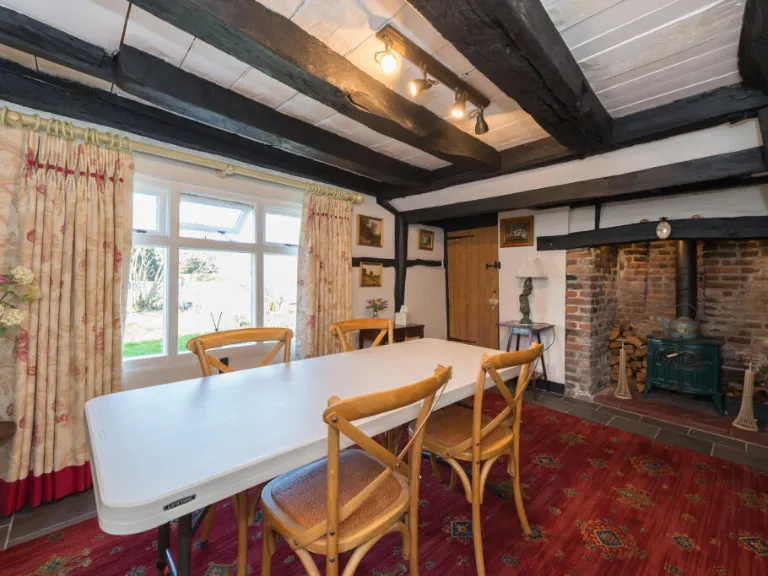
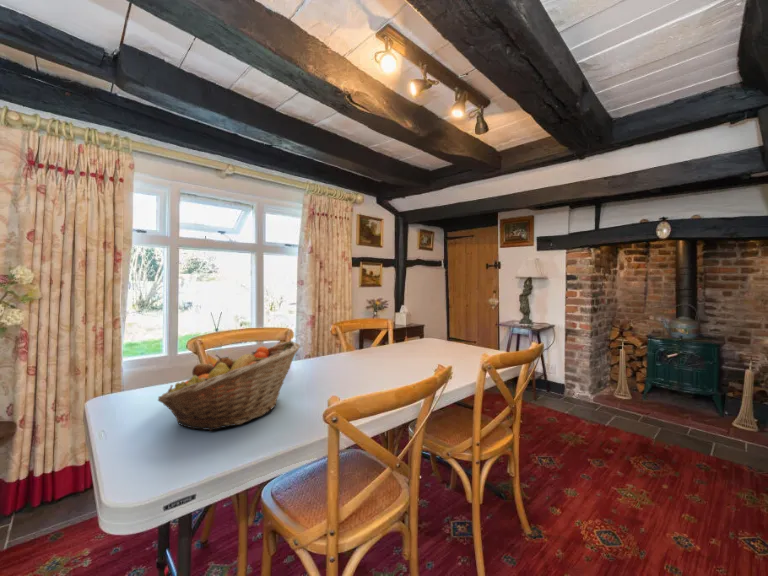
+ fruit basket (237, 377)
